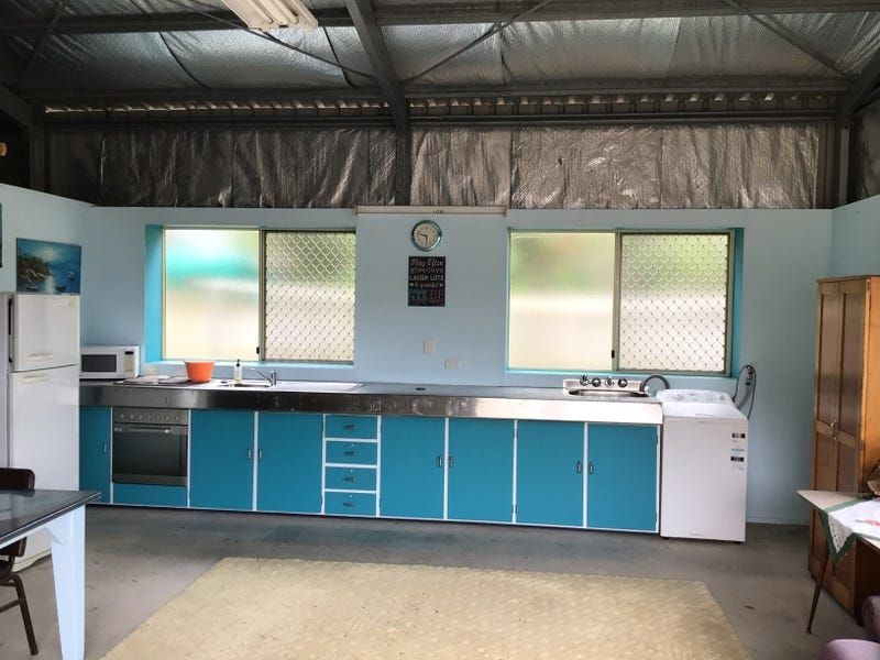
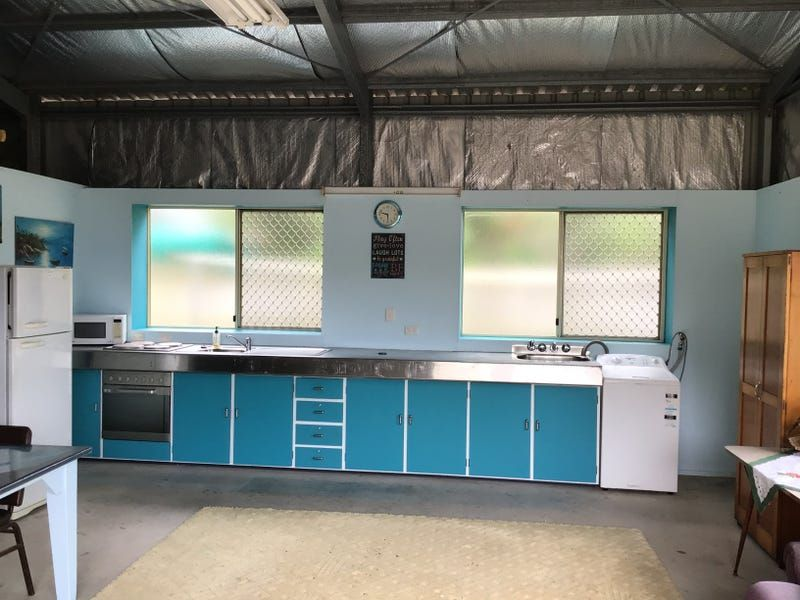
- mixing bowl (199, 371)
